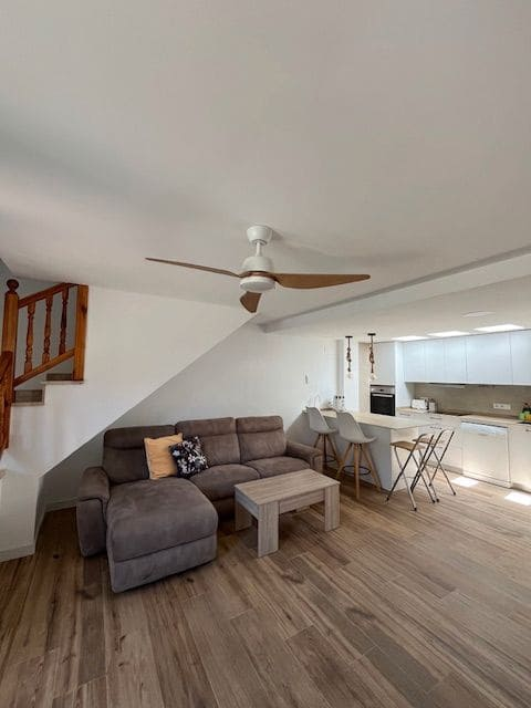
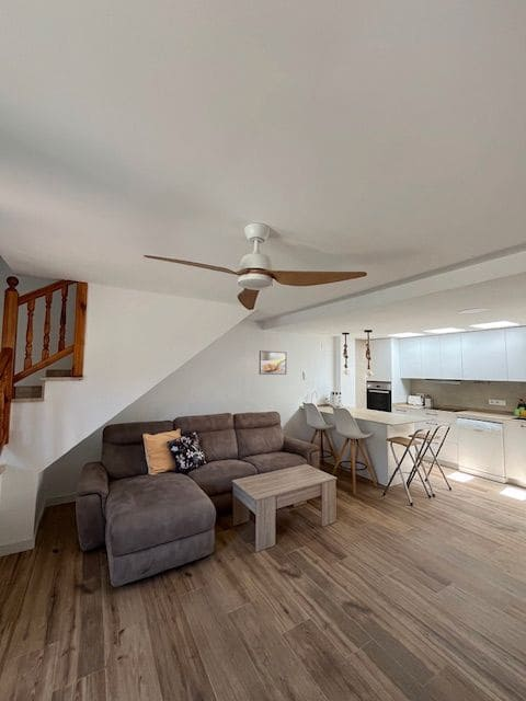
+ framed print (273, 363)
